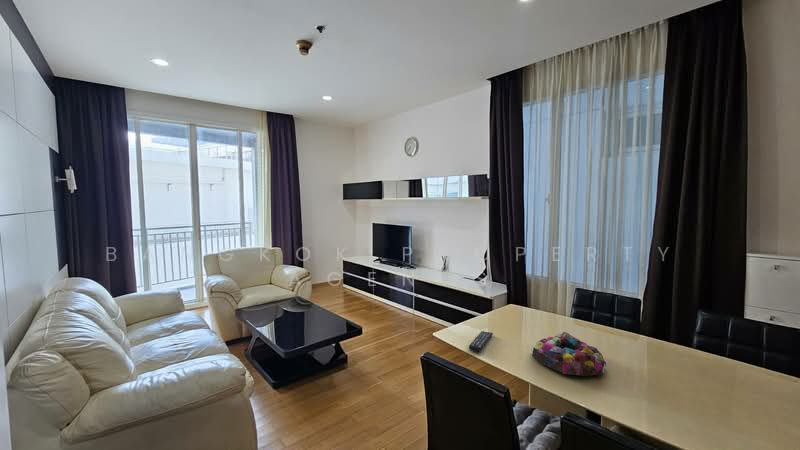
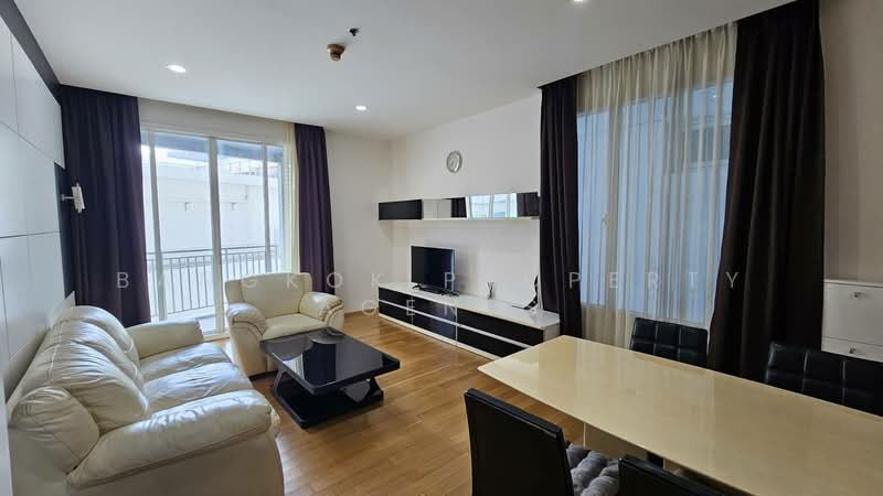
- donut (566, 350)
- remote control (481, 340)
